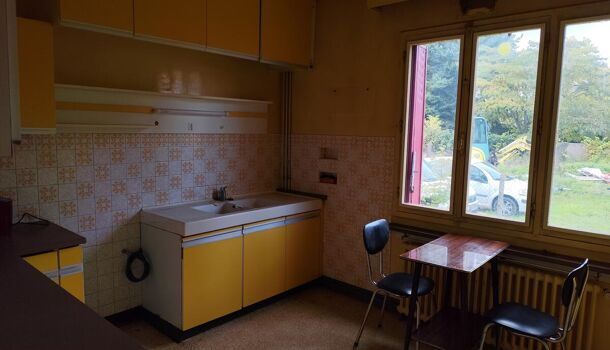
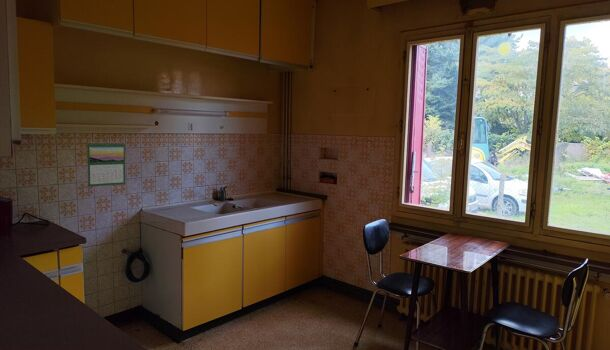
+ calendar (107, 163)
